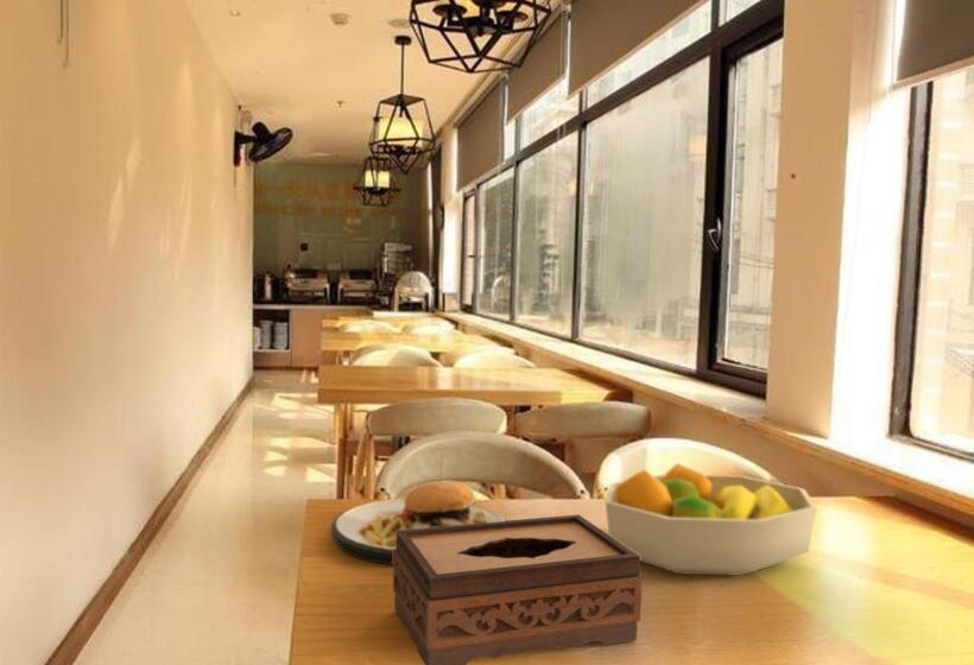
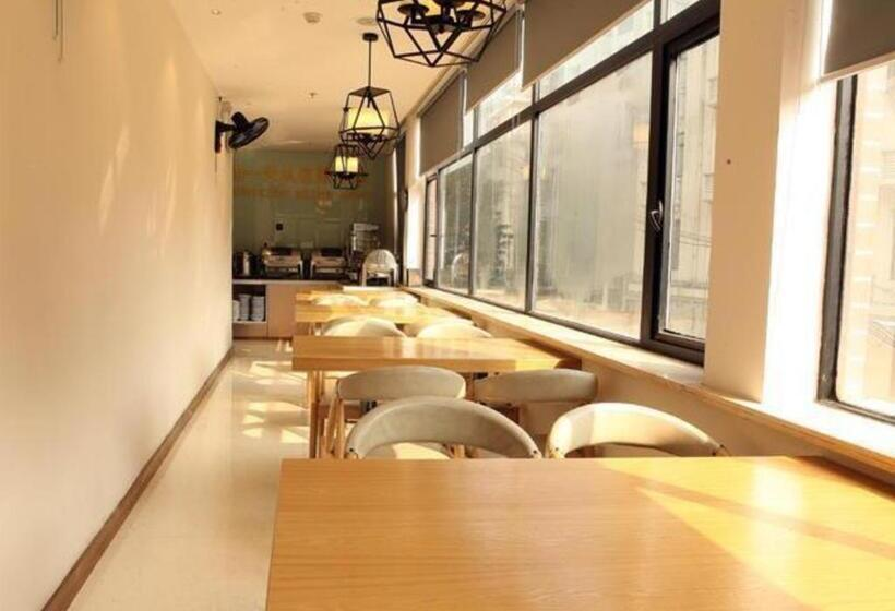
- fruit bowl (708, 511)
- plate (420, 490)
- tissue box (512, 583)
